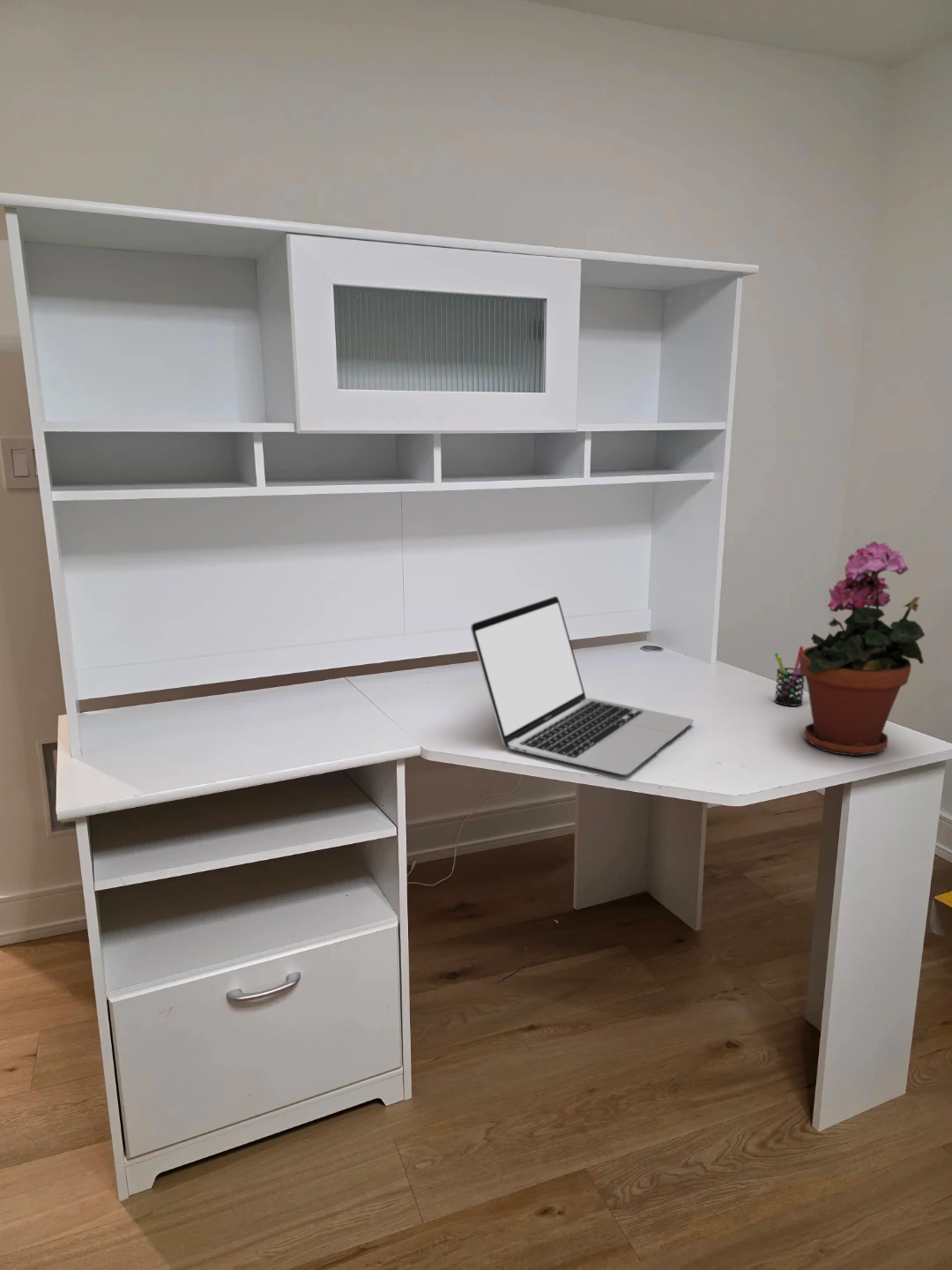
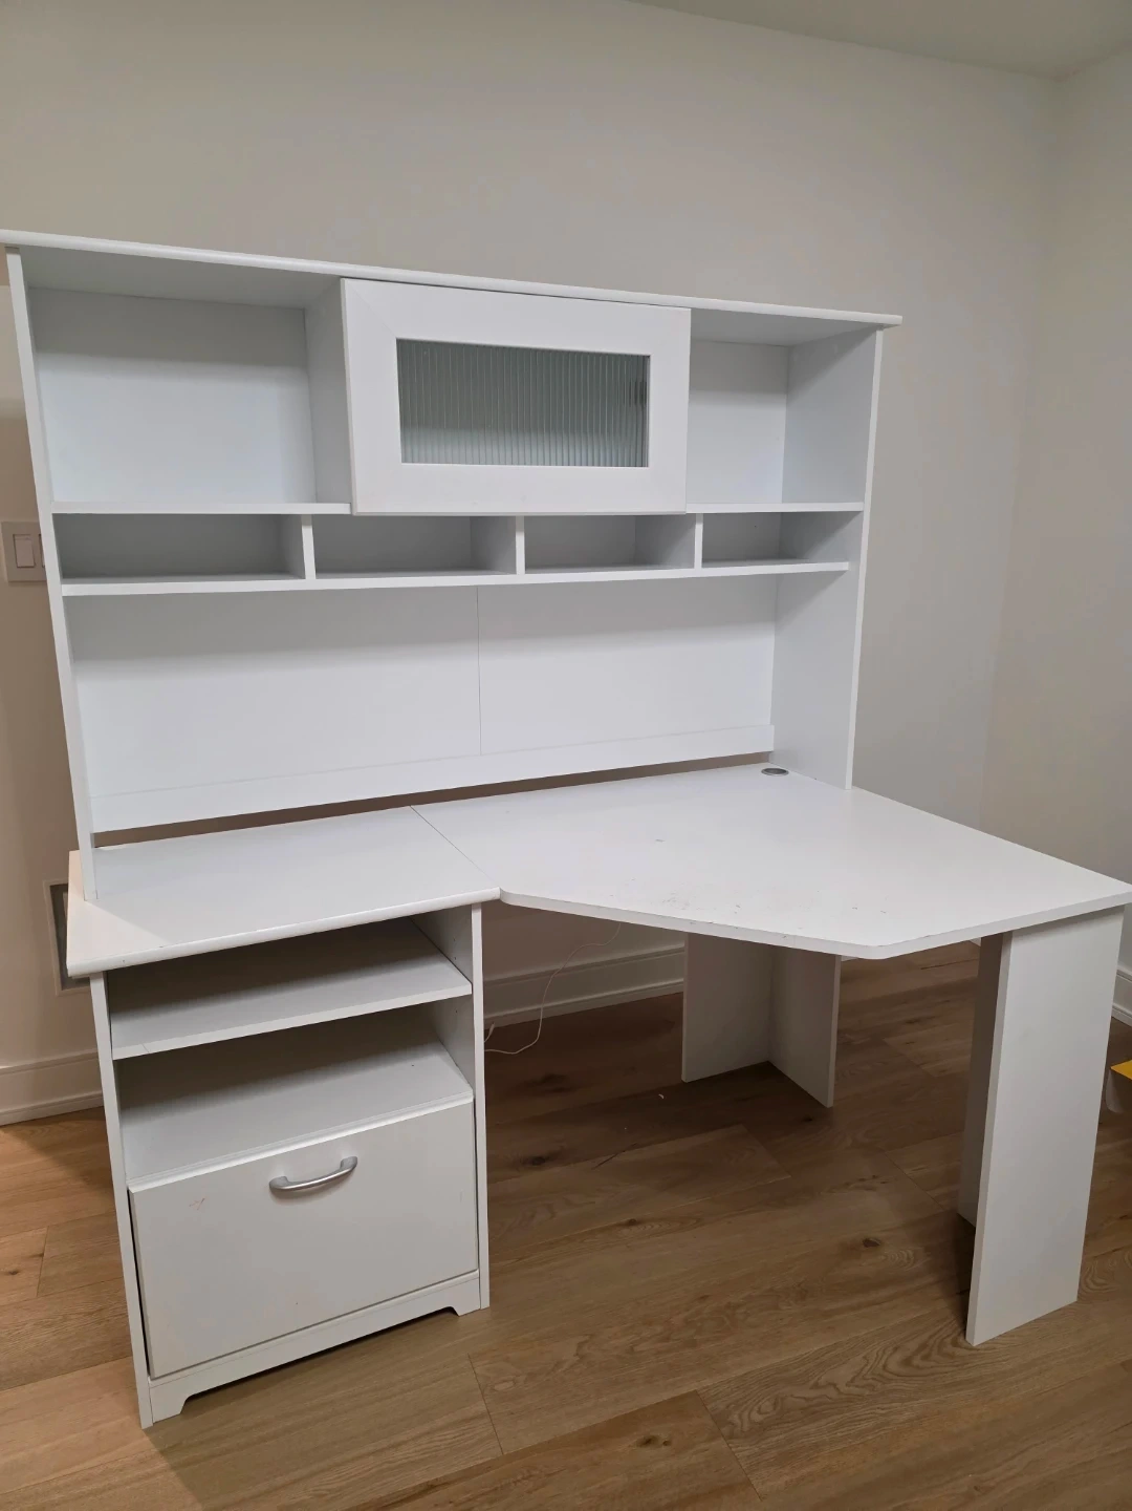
- laptop (580, 677)
- pen holder (789, 674)
- potted plant (860, 645)
